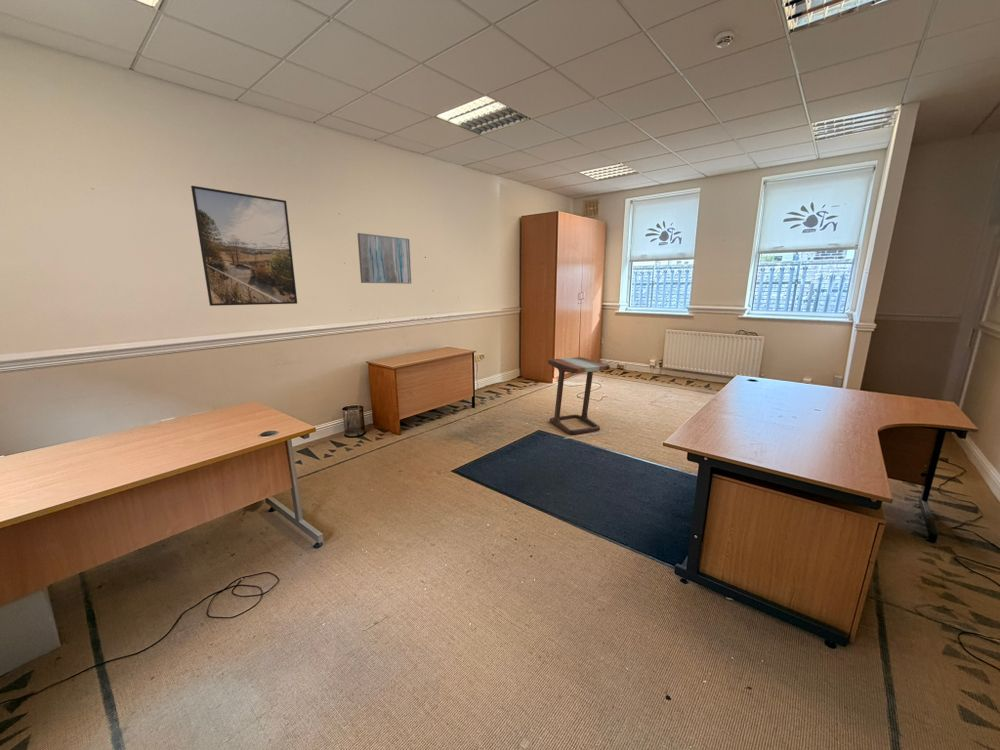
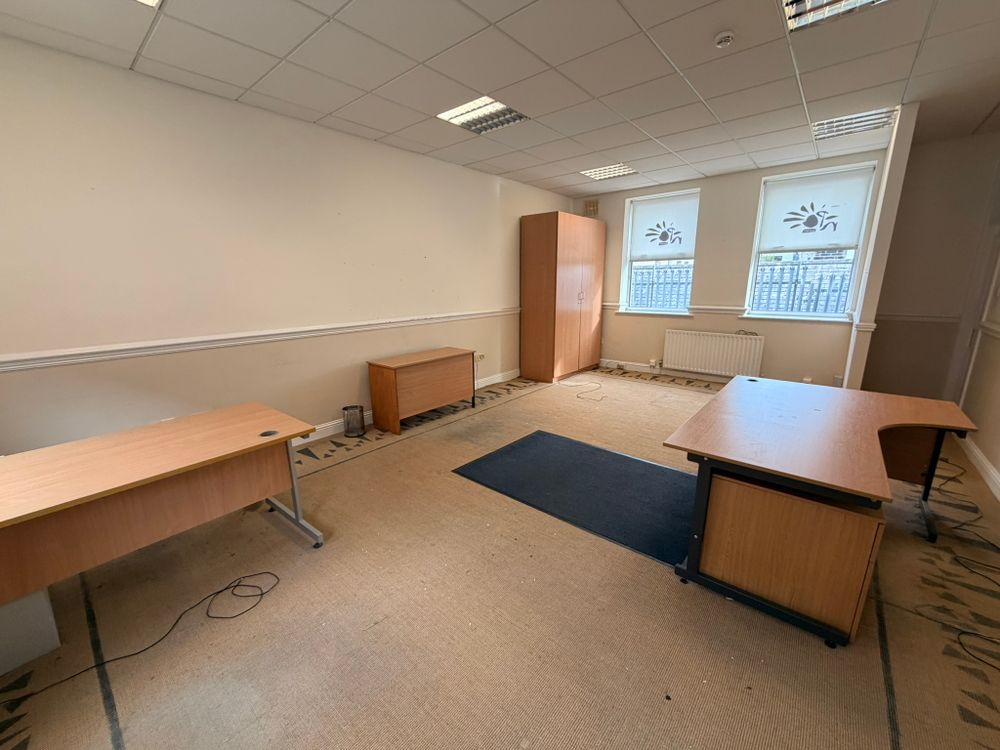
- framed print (249, 250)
- side table (584, 395)
- wall art (386, 260)
